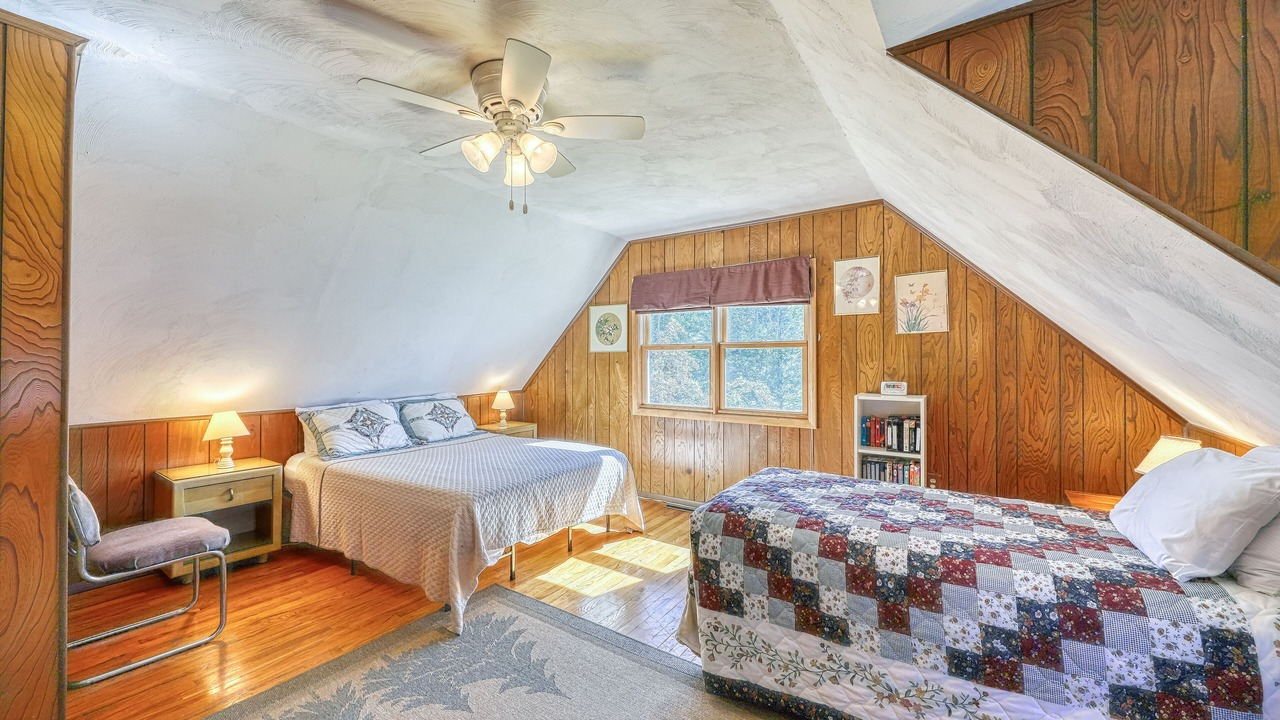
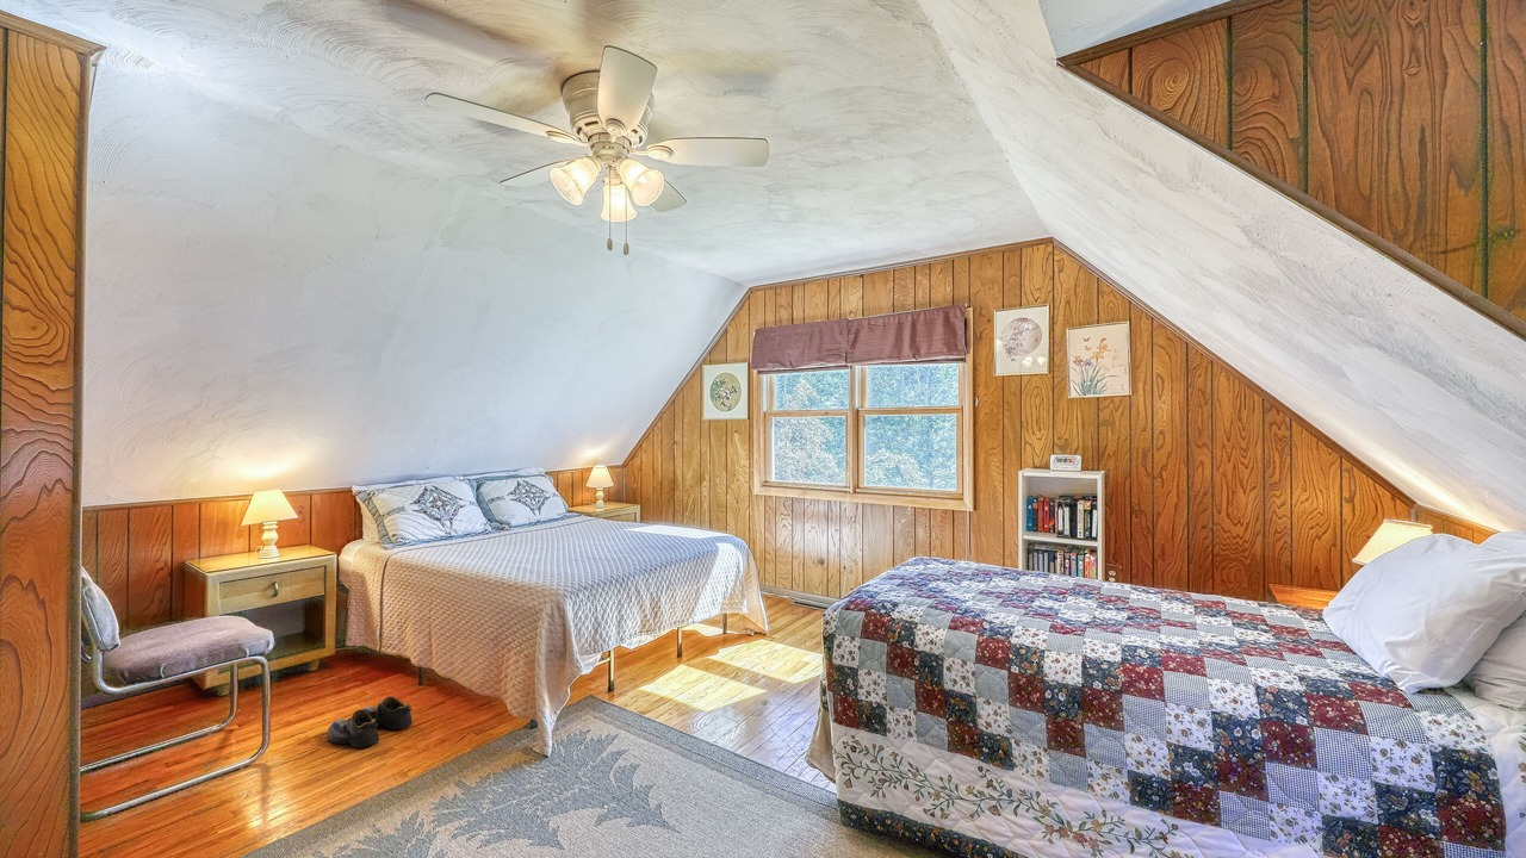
+ shoe (370, 717)
